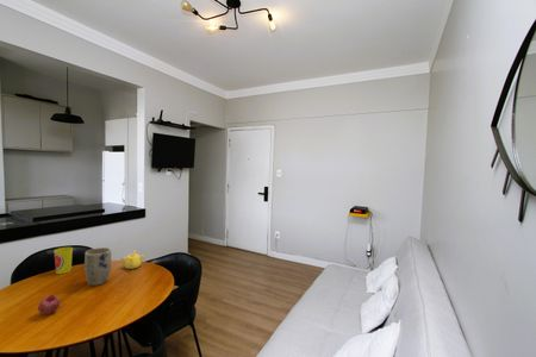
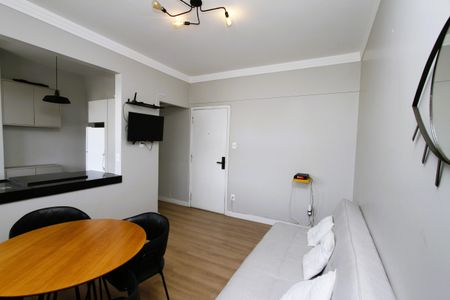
- cup (63, 259)
- teapot (132, 259)
- fruit (49, 303)
- plant pot (98, 267)
